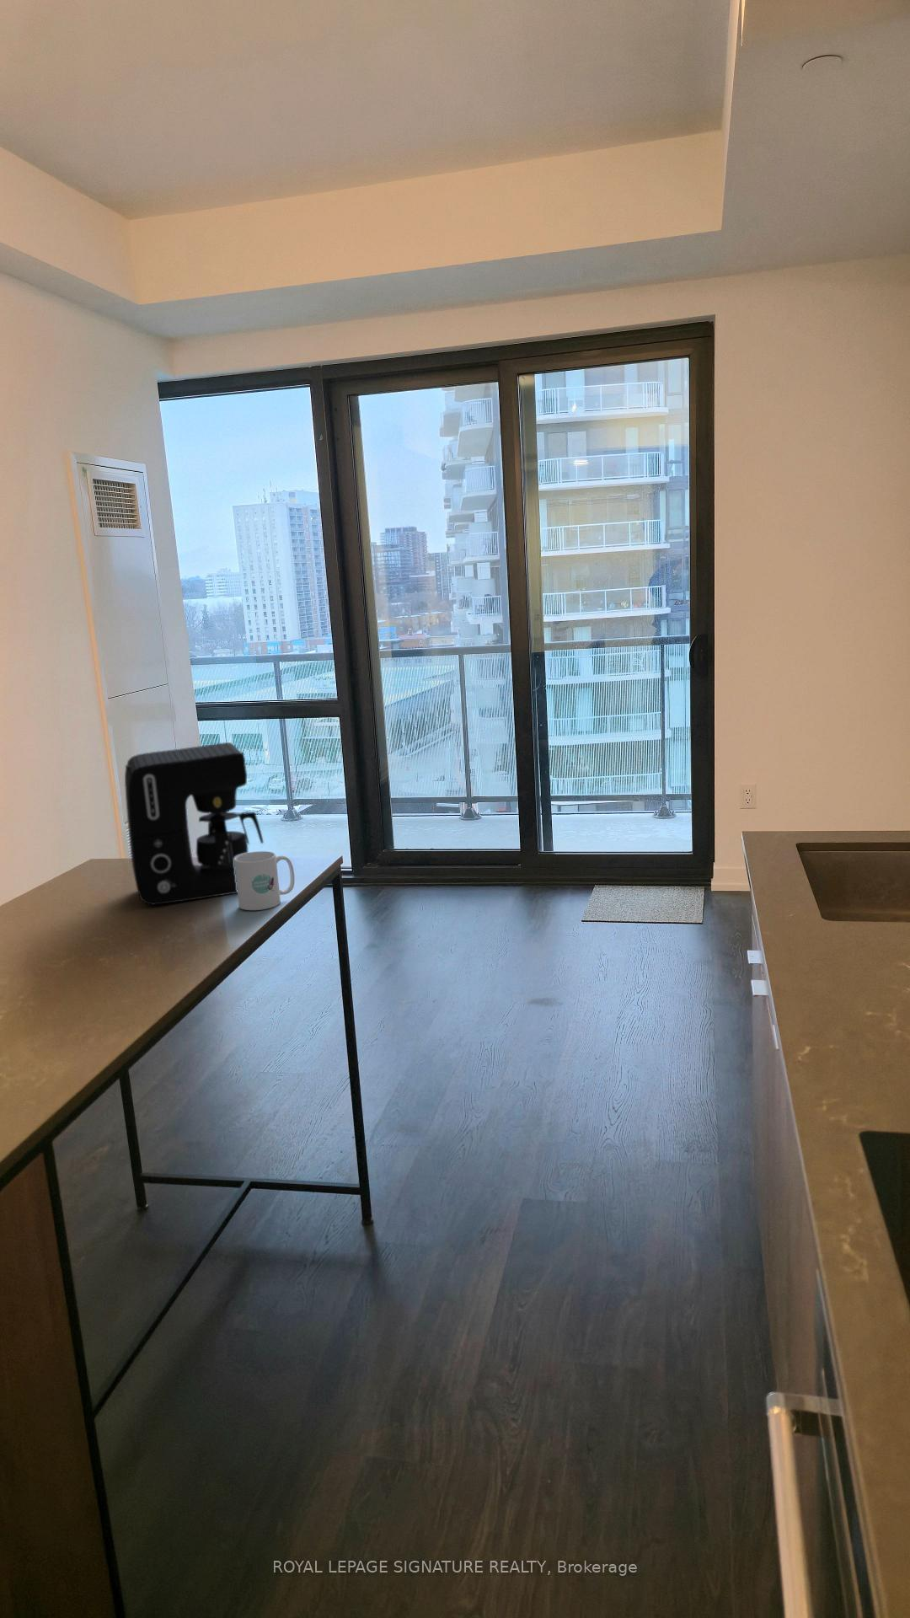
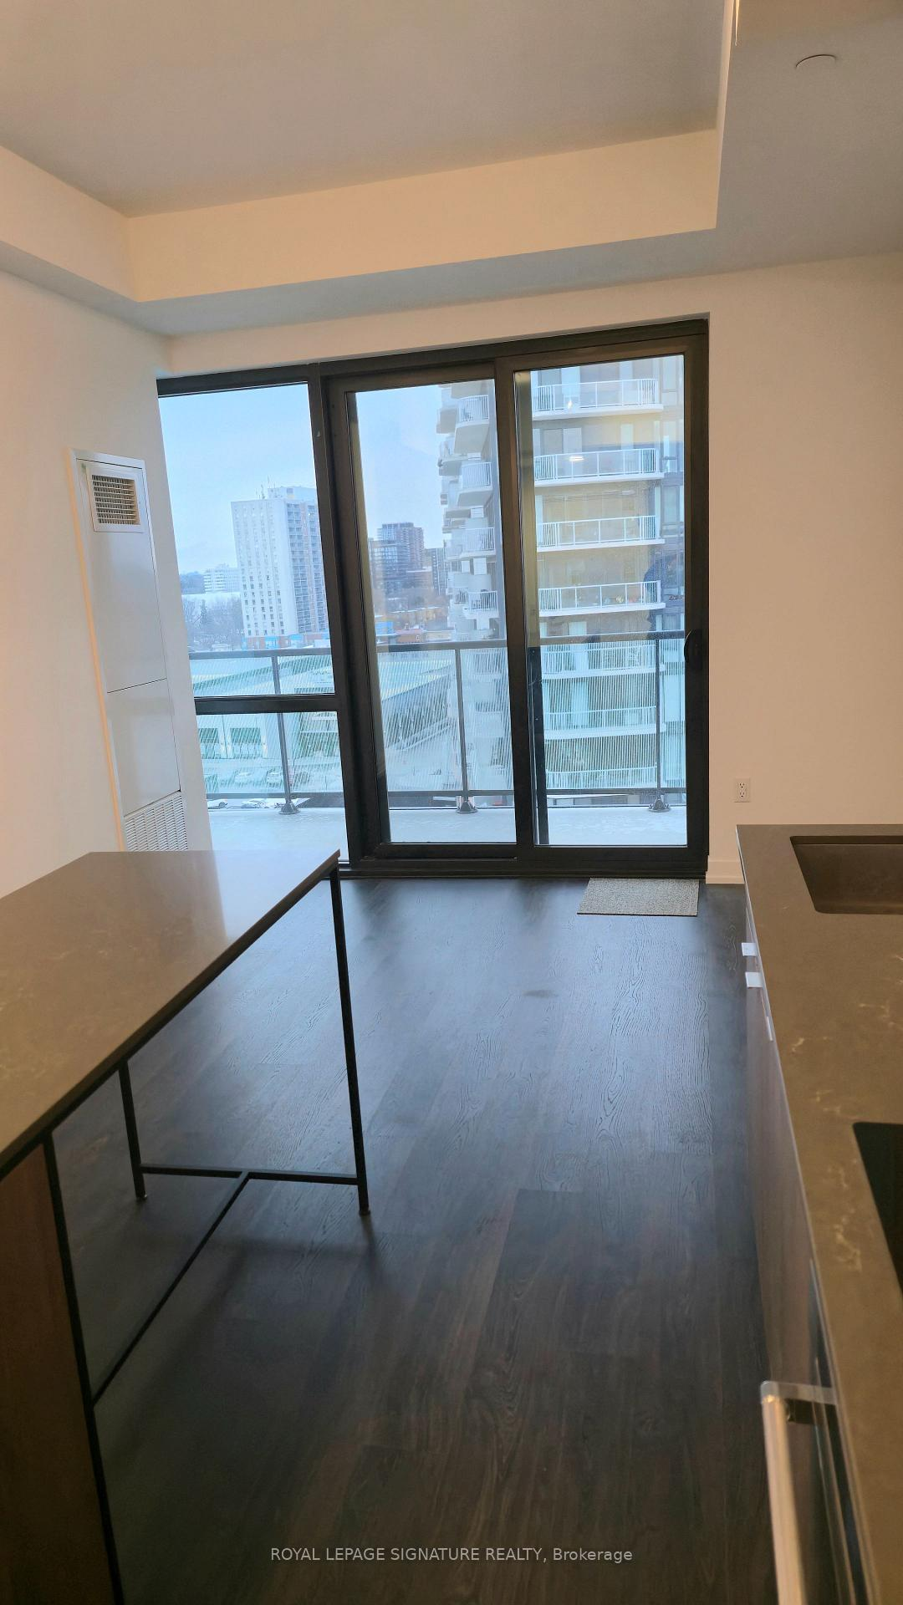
- coffee maker (199, 821)
- mug (266, 878)
